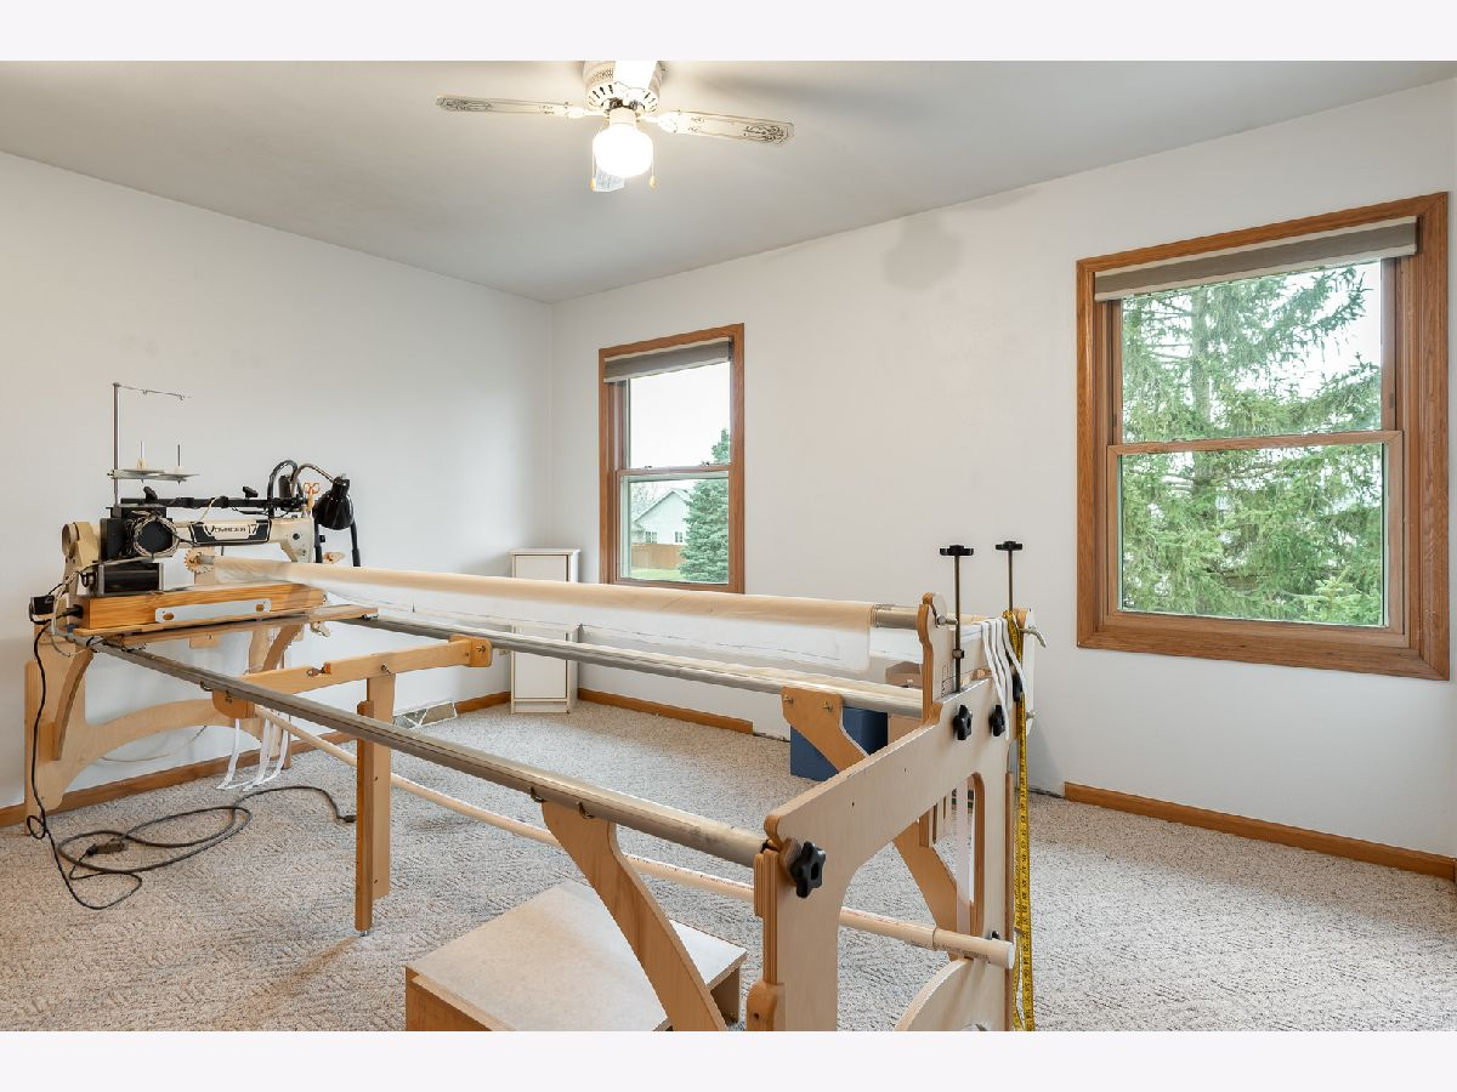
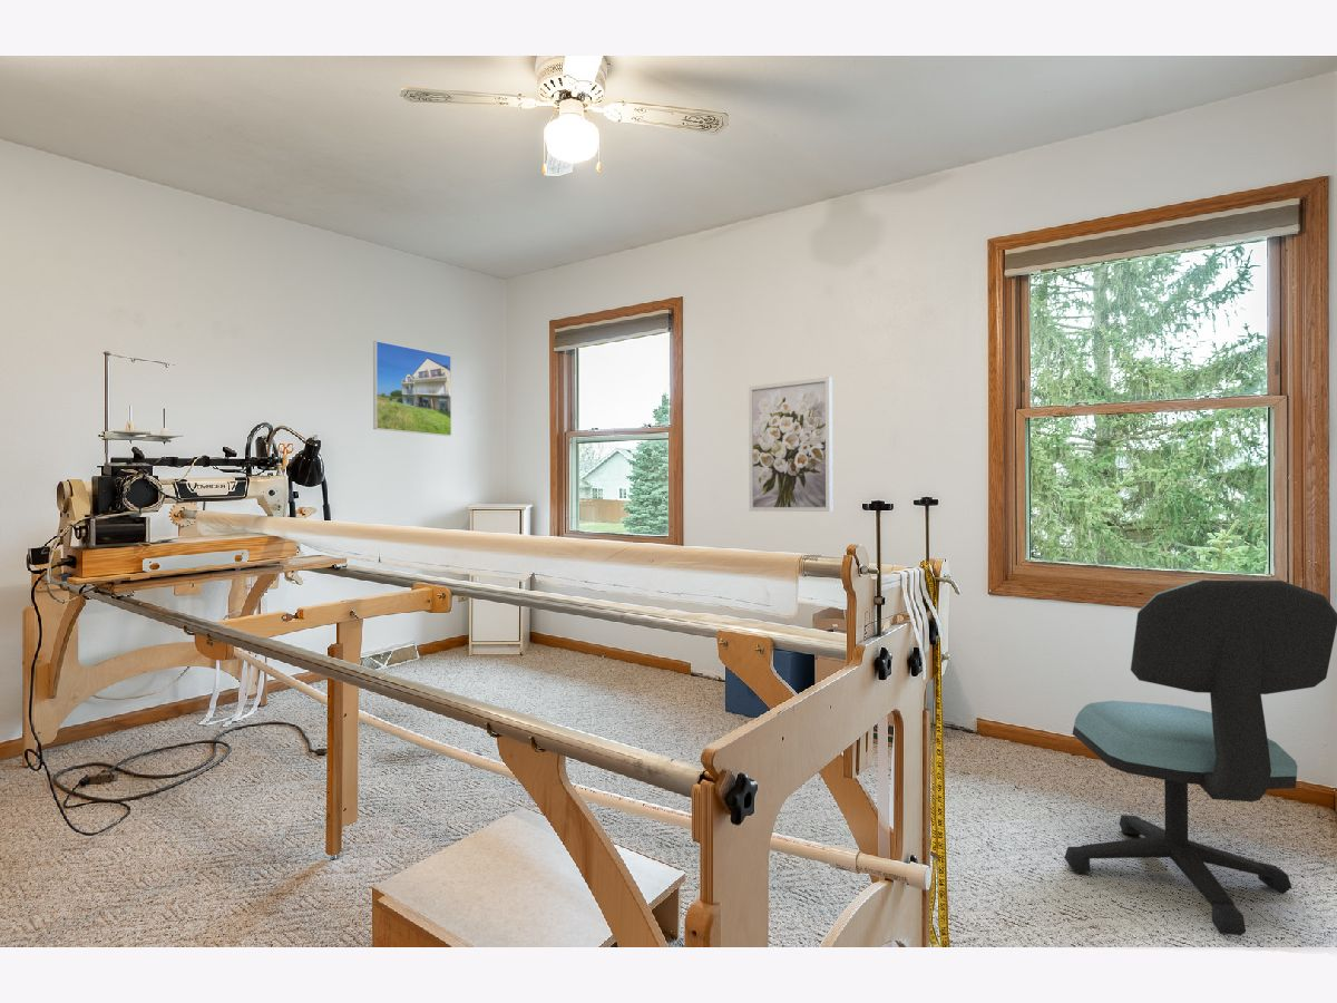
+ office chair (1177, 726)
+ wall art (789, 446)
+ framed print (413, 390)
